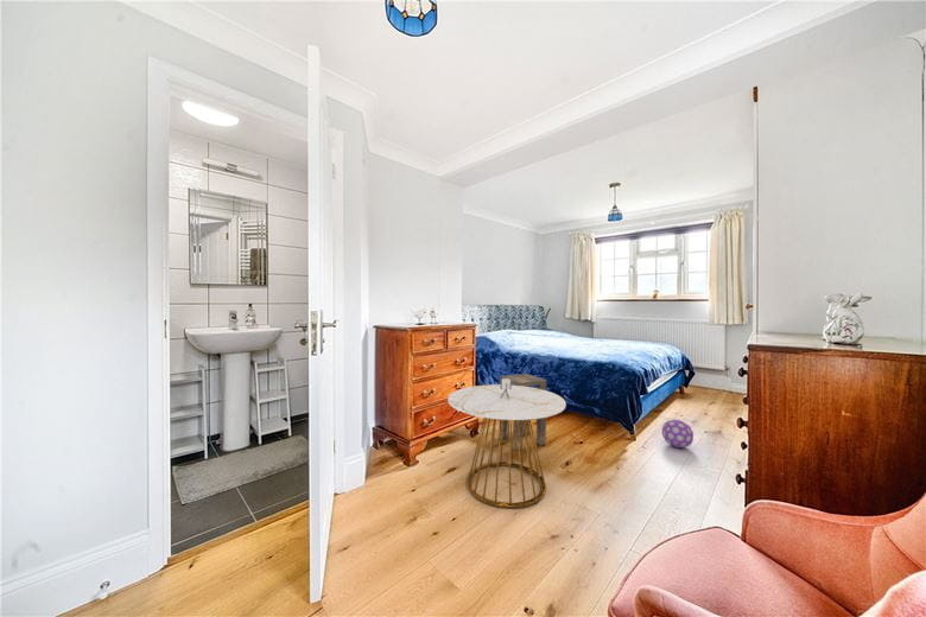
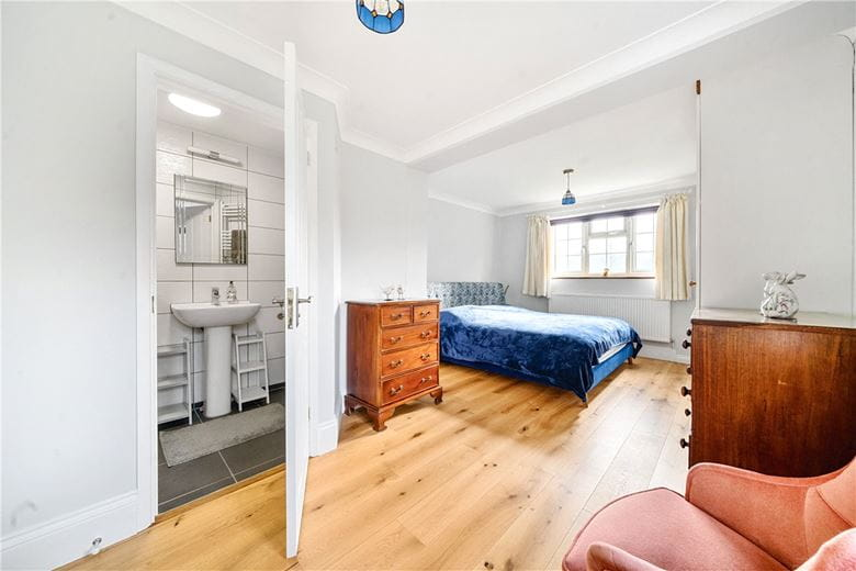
- decorative ball (677, 433)
- side table (521, 420)
- side table (508, 431)
